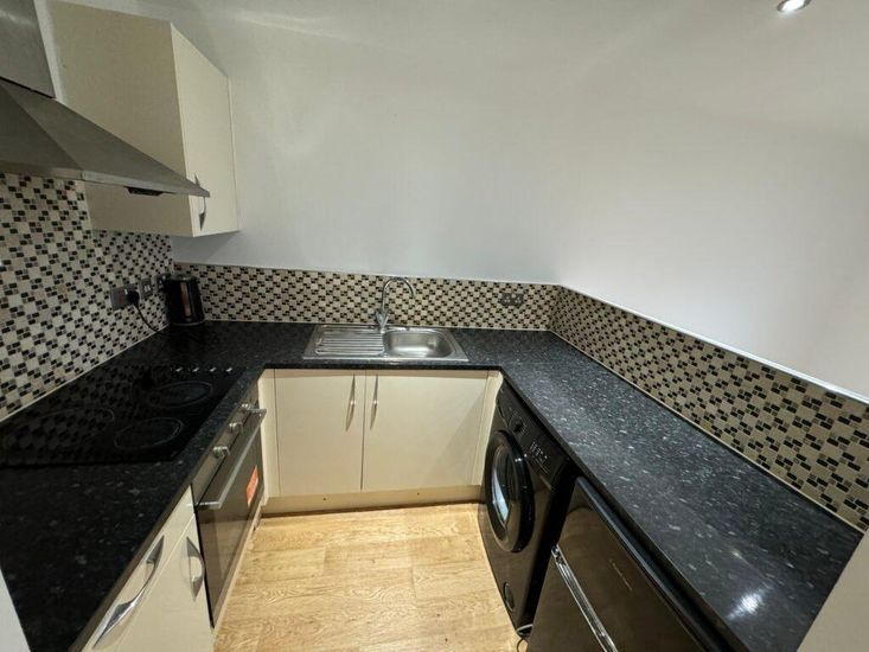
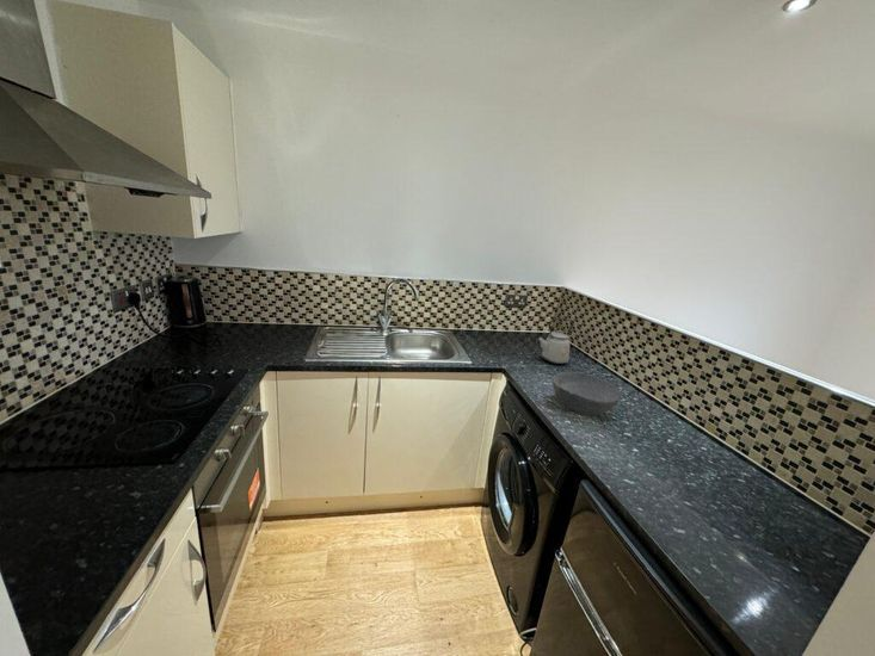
+ bowl (583, 396)
+ kettle (553, 340)
